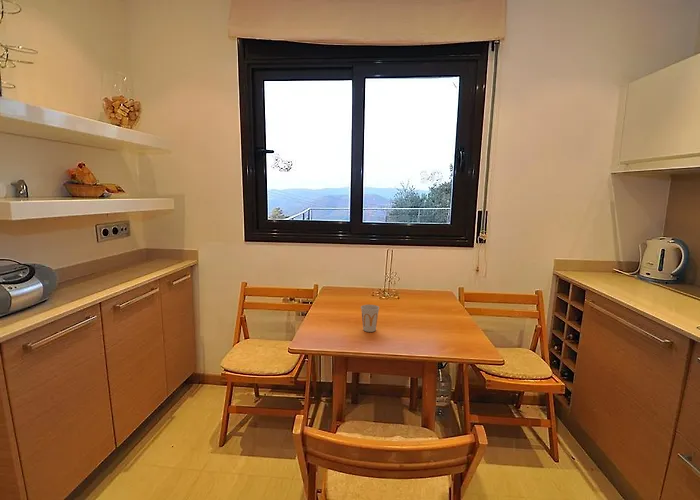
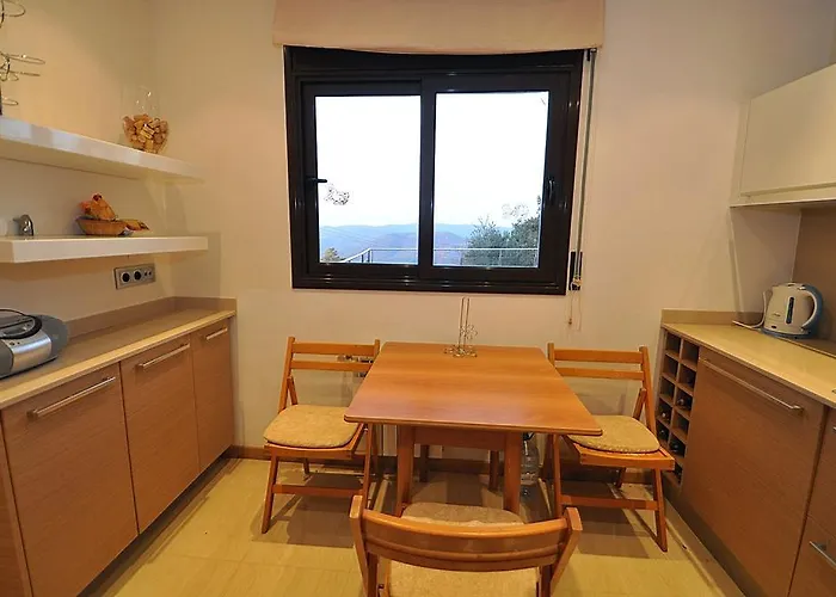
- cup (369, 318)
